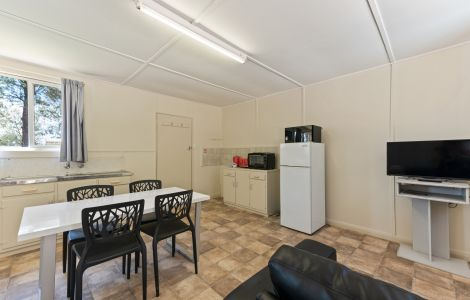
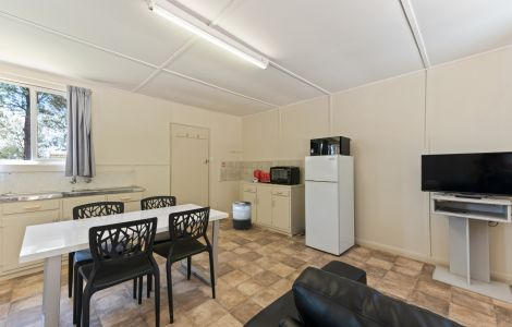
+ trash can (242, 215)
